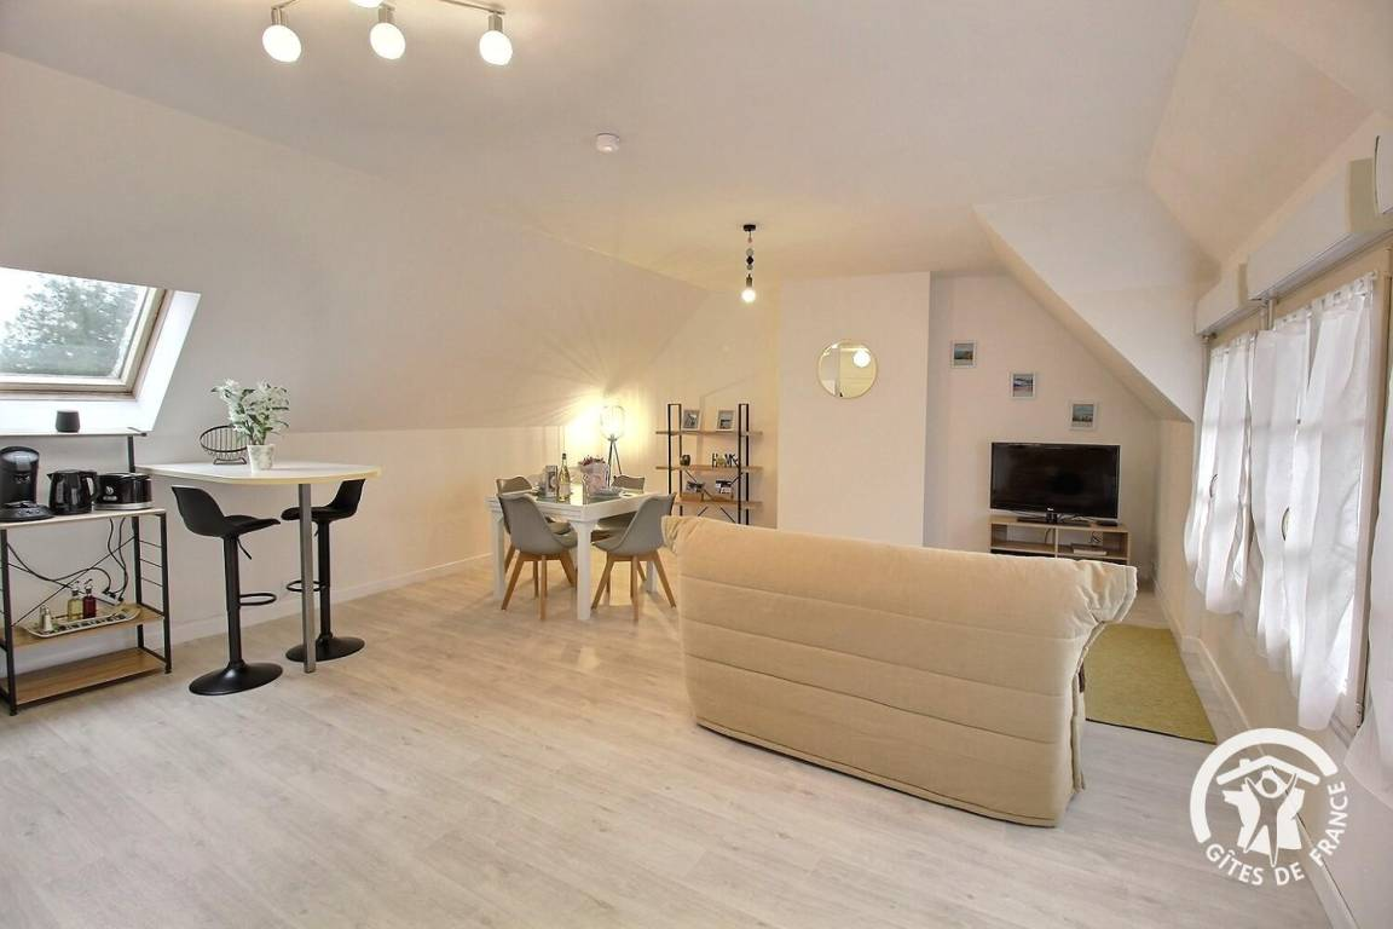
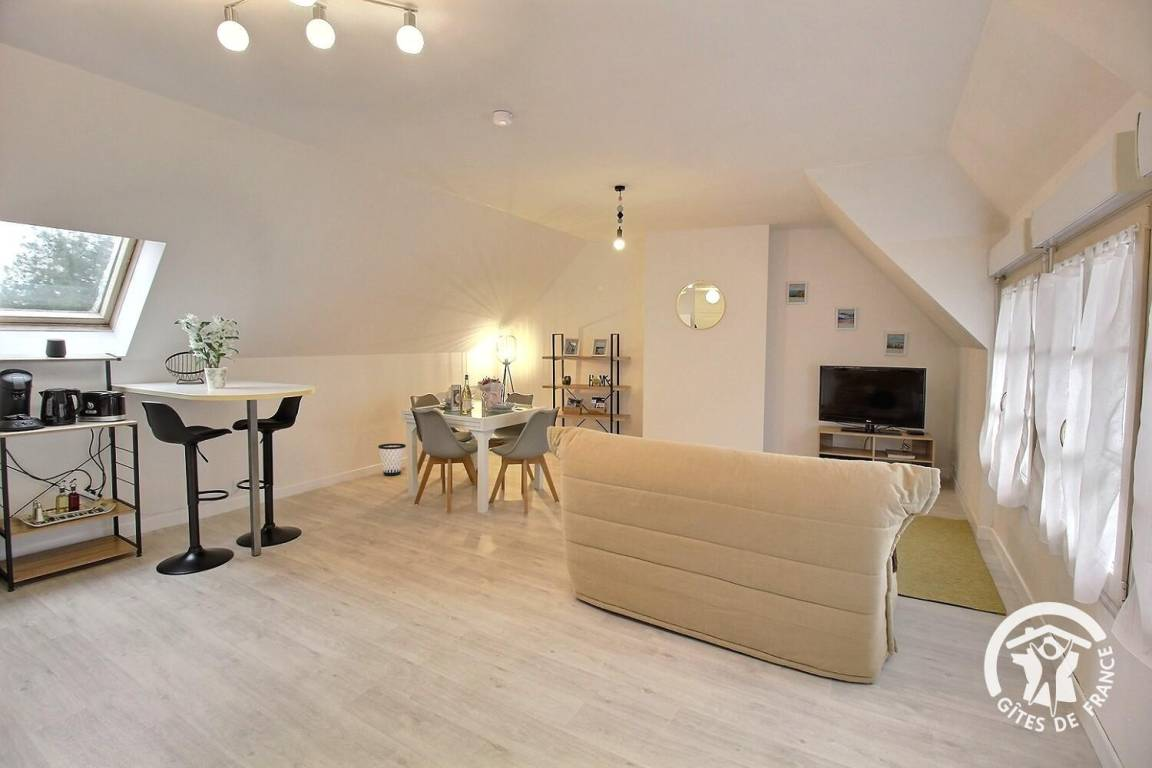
+ wastebasket (392, 459)
